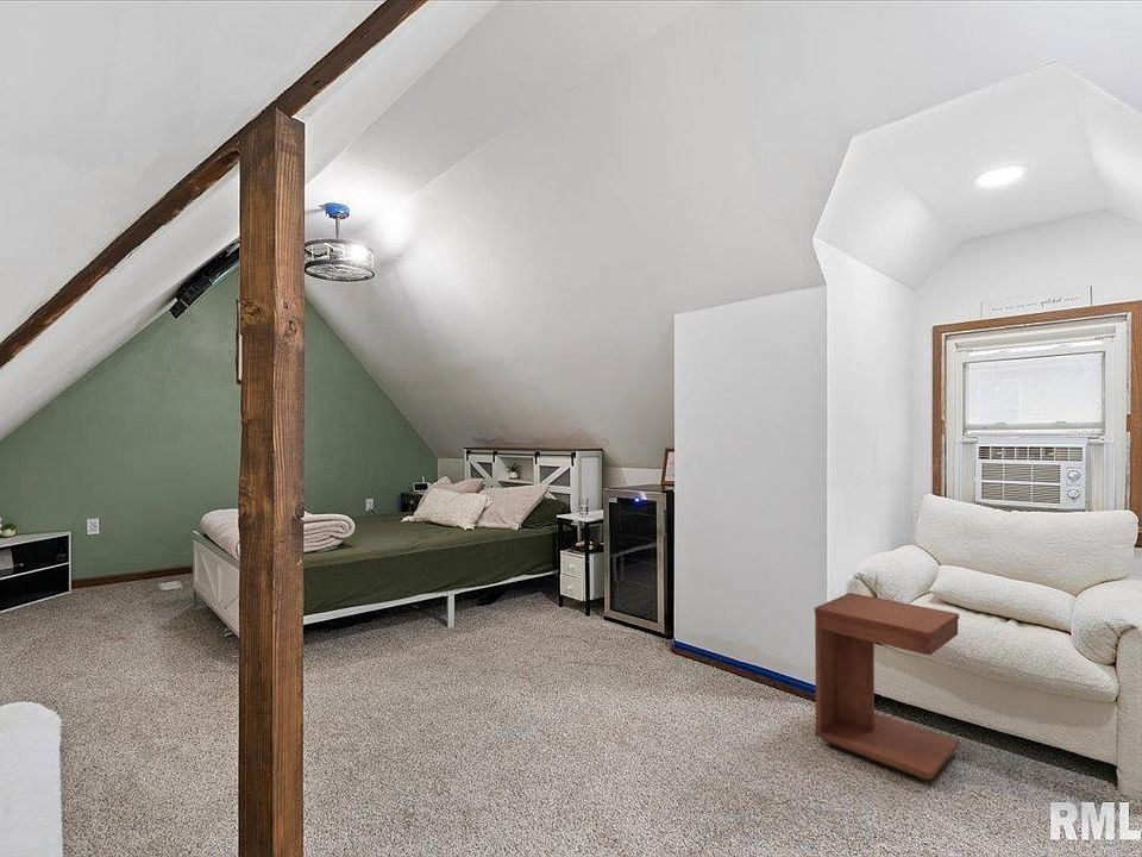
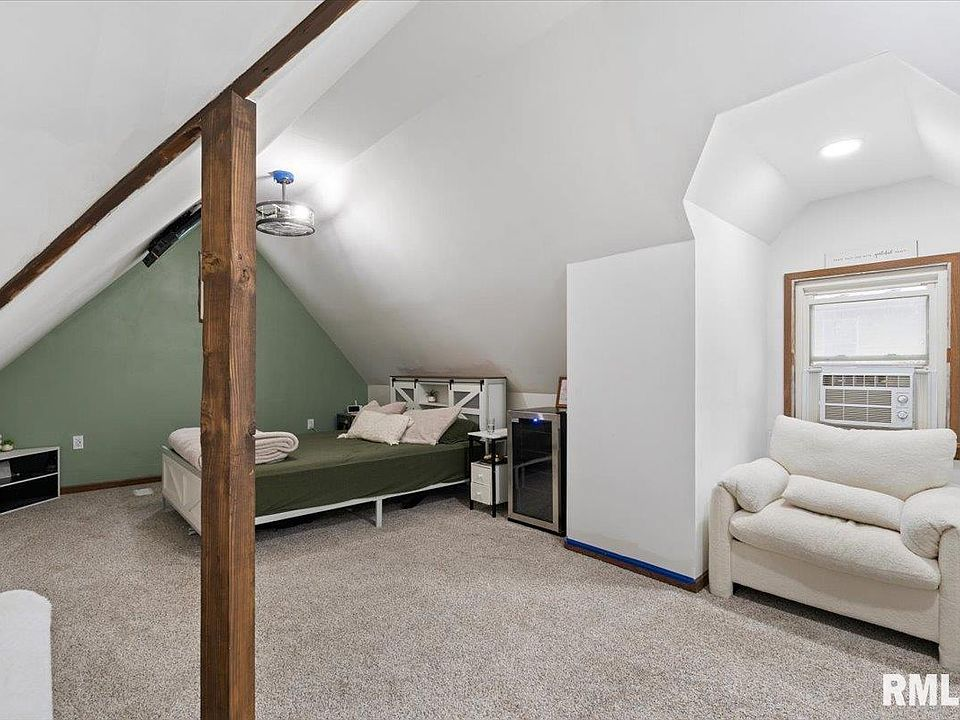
- side table (873, 678)
